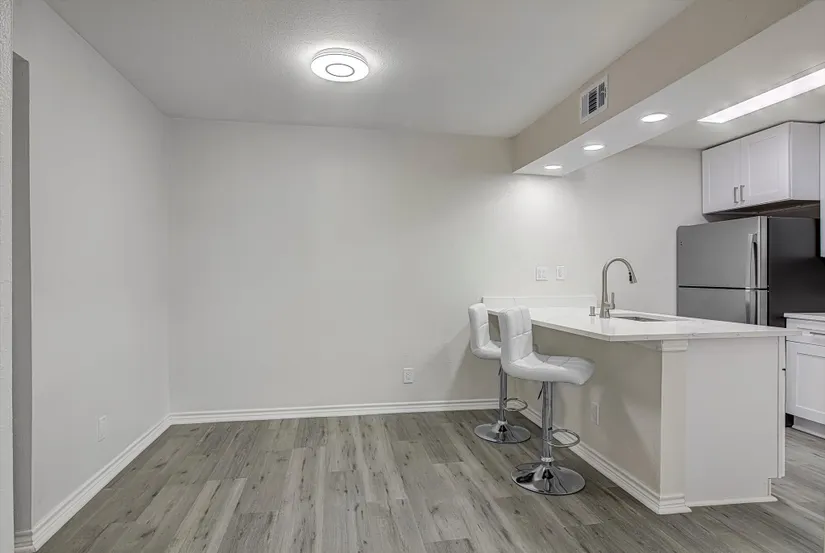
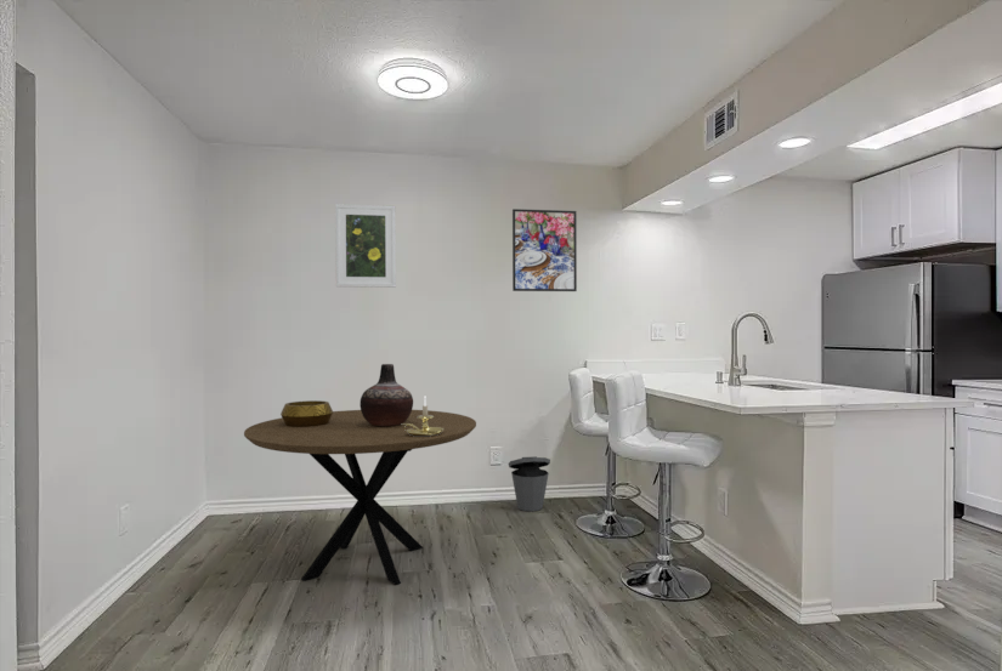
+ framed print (544, 250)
+ vase (386, 393)
+ candle holder (423, 414)
+ trash can (528, 479)
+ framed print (366, 245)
+ decorative bowl (306, 413)
+ dining table (366, 493)
